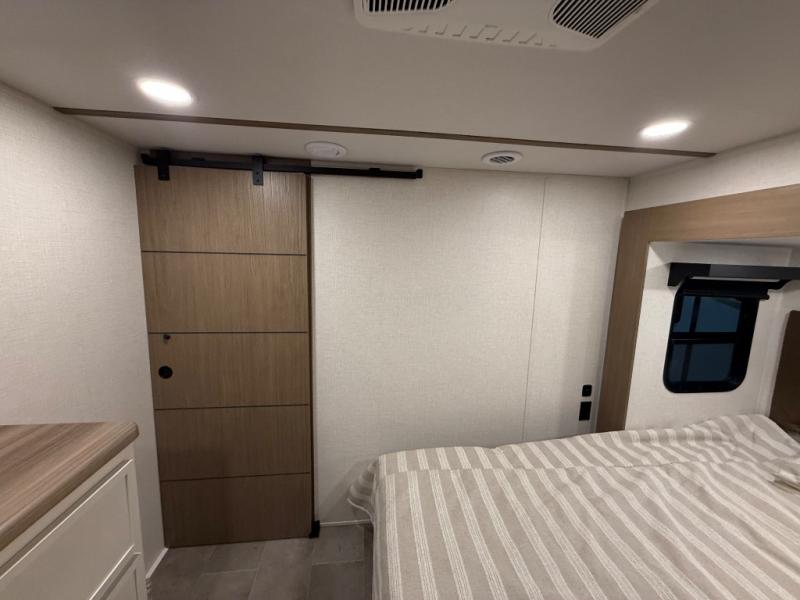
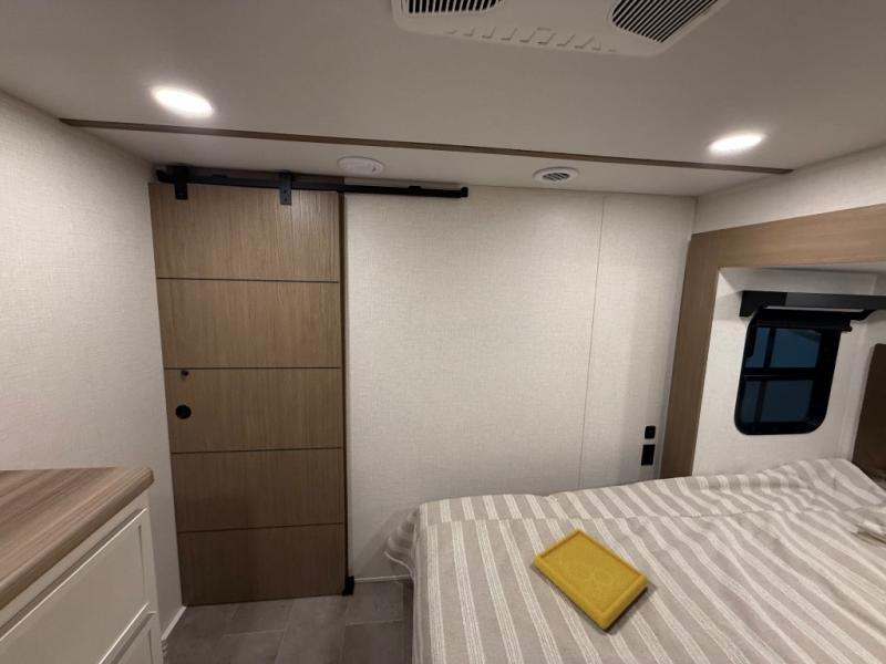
+ serving tray (588, 570)
